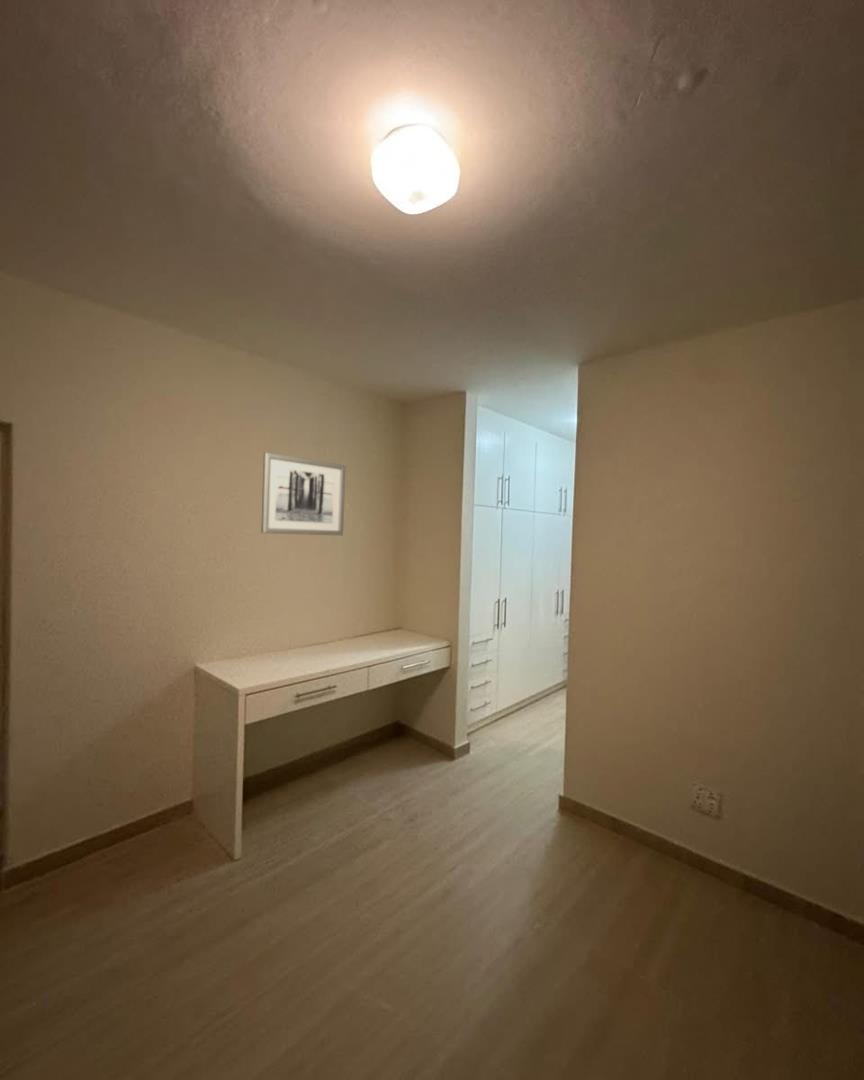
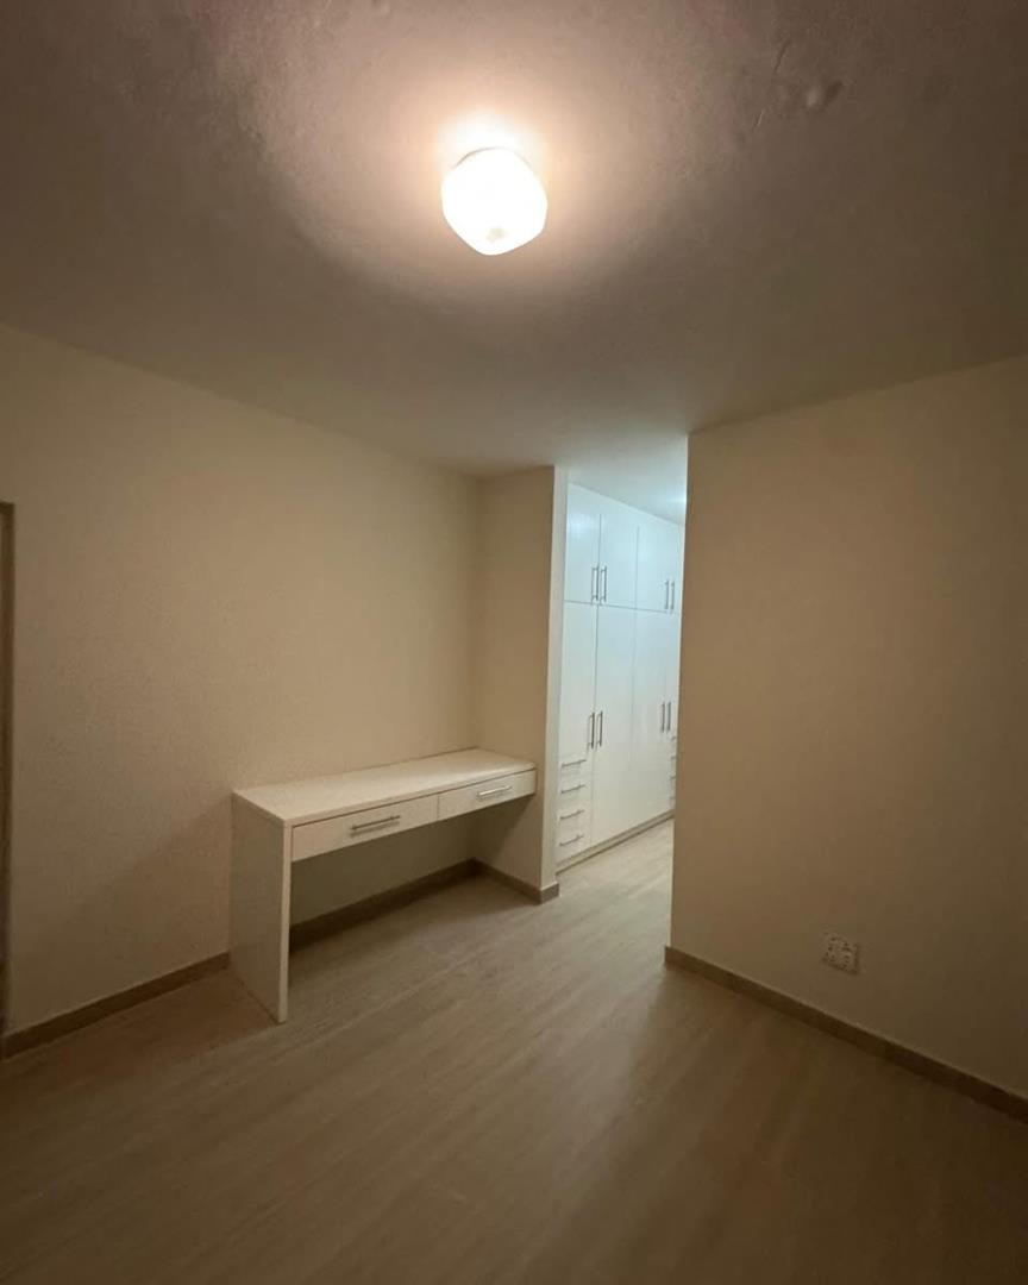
- wall art (306, 496)
